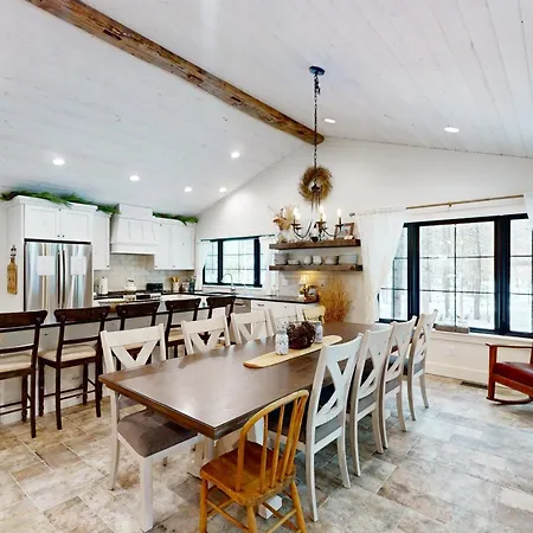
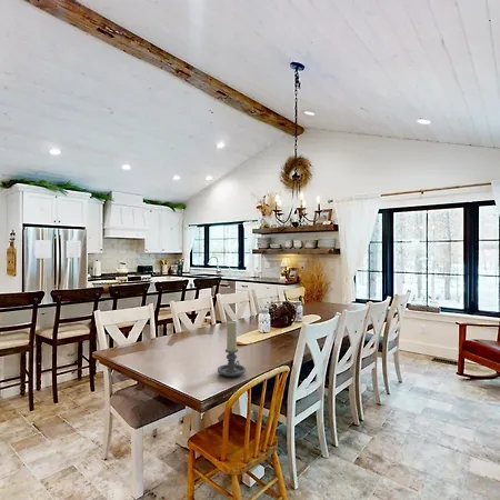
+ candle holder (232, 346)
